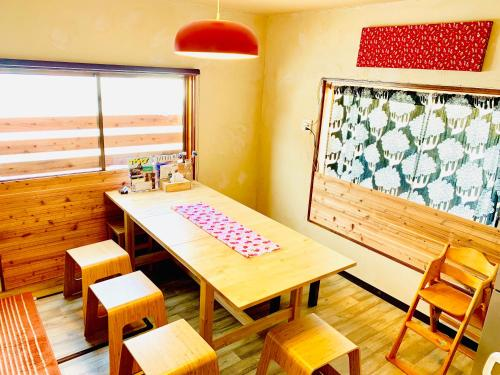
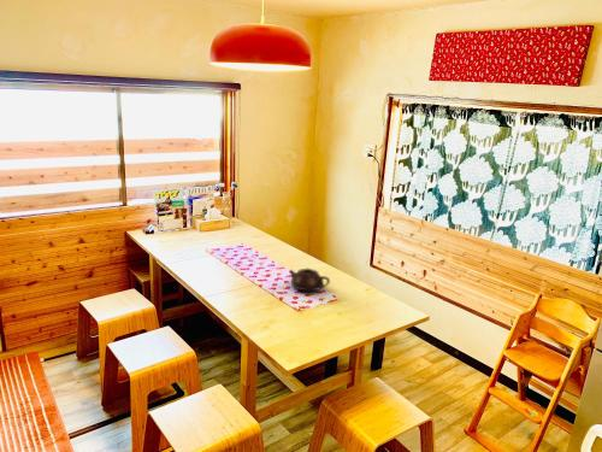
+ teapot (307, 277)
